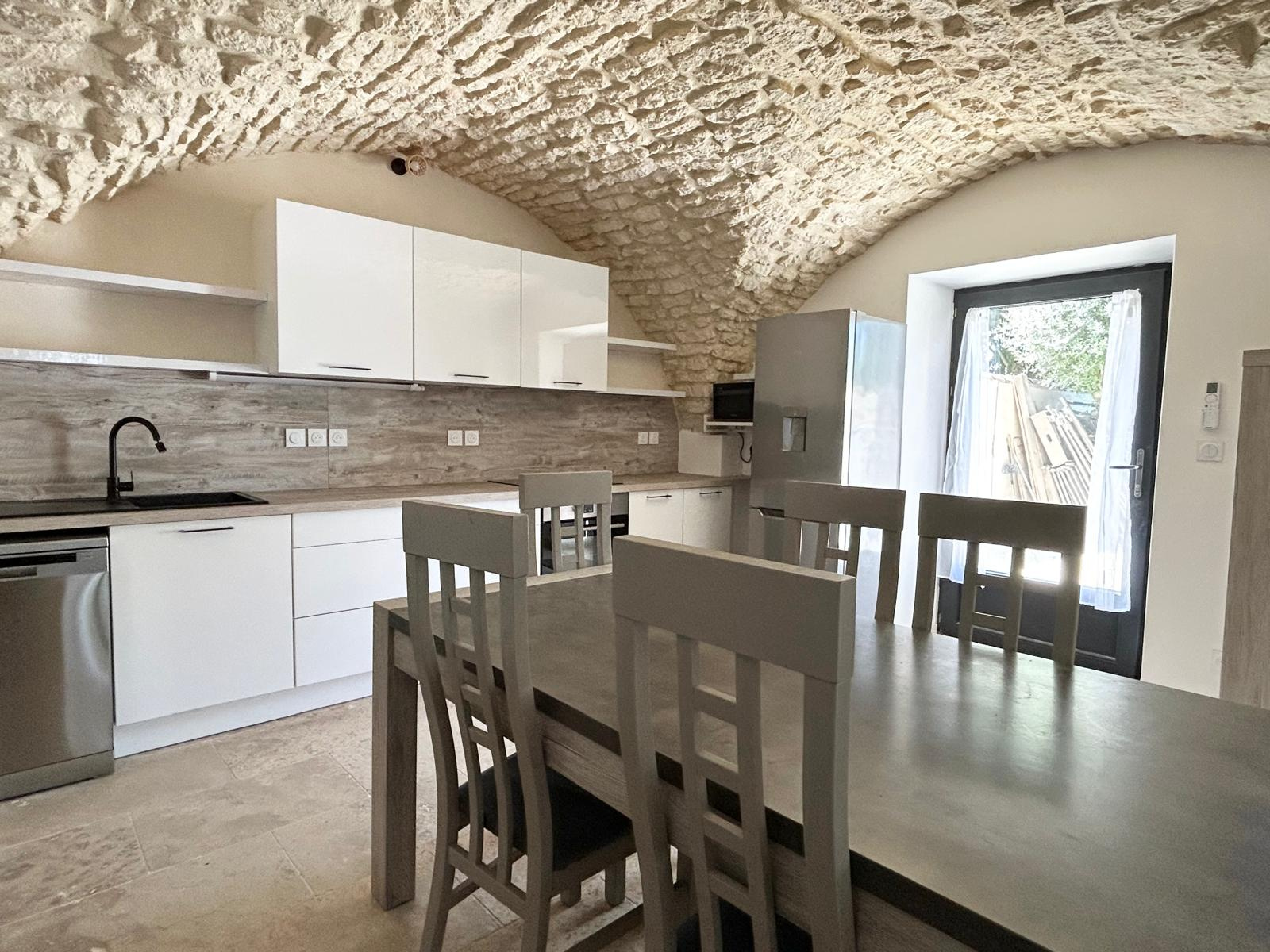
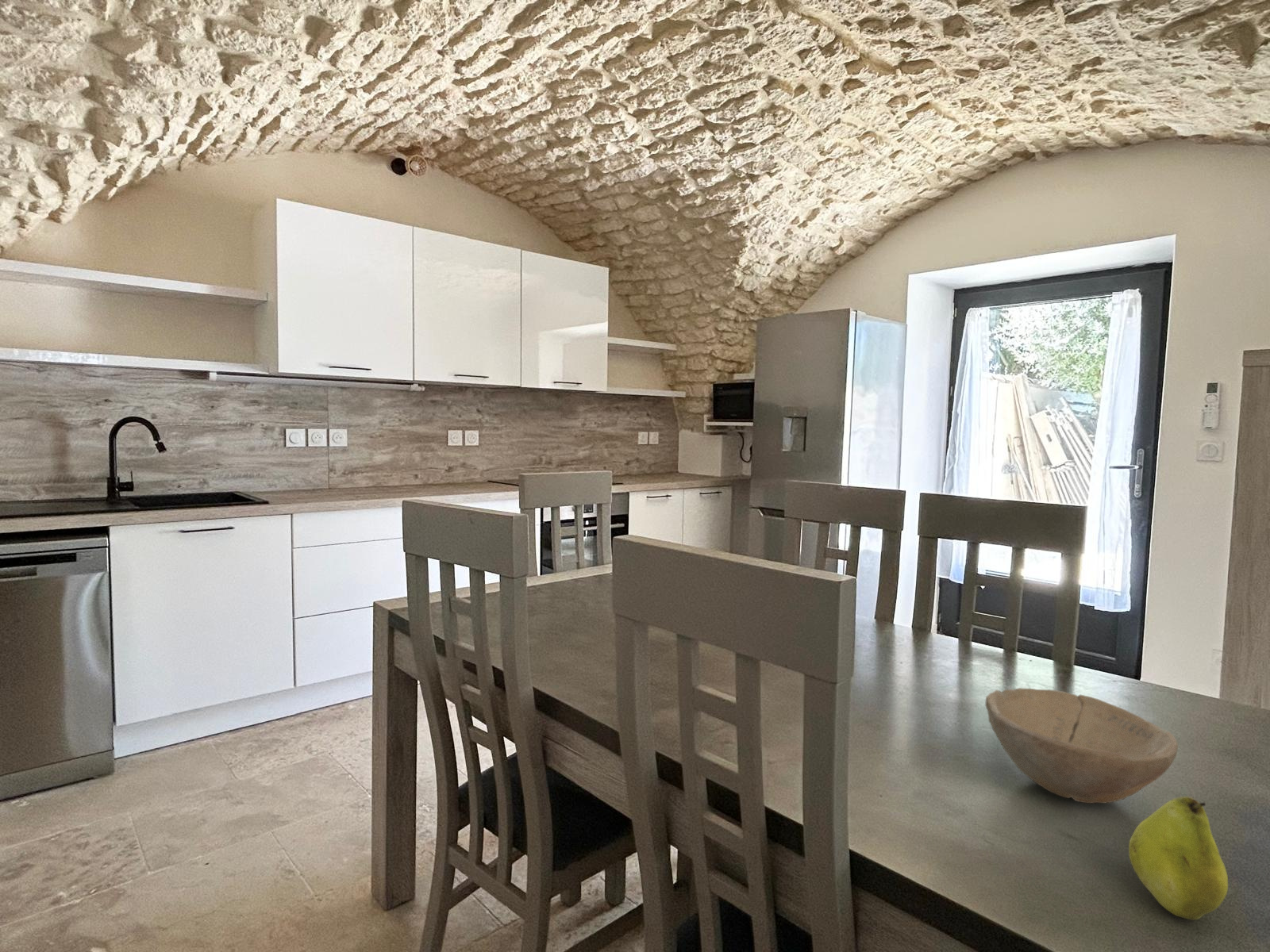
+ bowl (1074, 753)
+ fruit (1178, 850)
